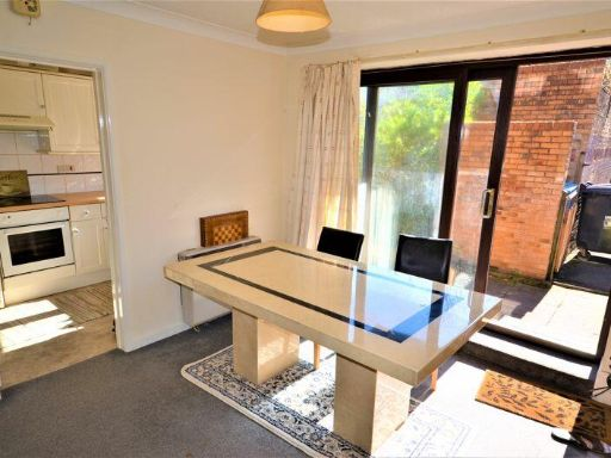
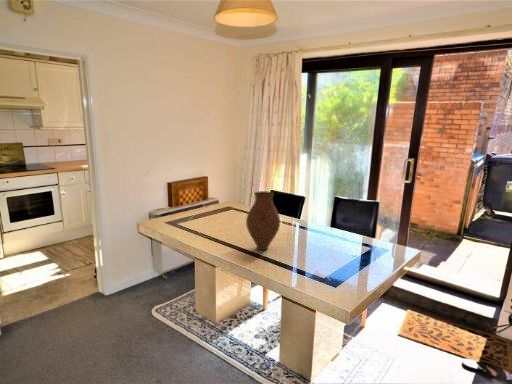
+ vase (263, 221)
